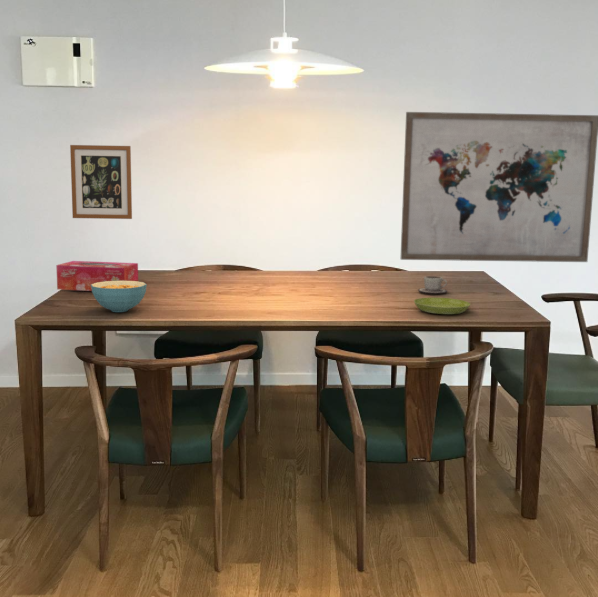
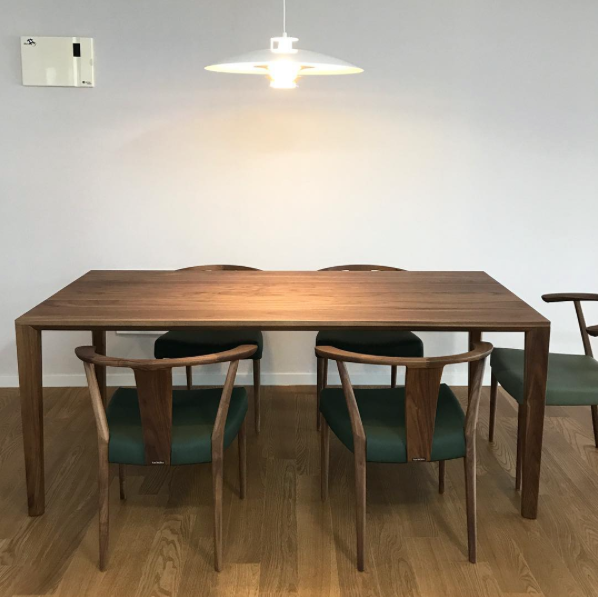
- saucer (441, 306)
- cereal bowl (119, 297)
- wall art (498, 188)
- wall art (101, 182)
- cup (432, 284)
- tissue box (98, 276)
